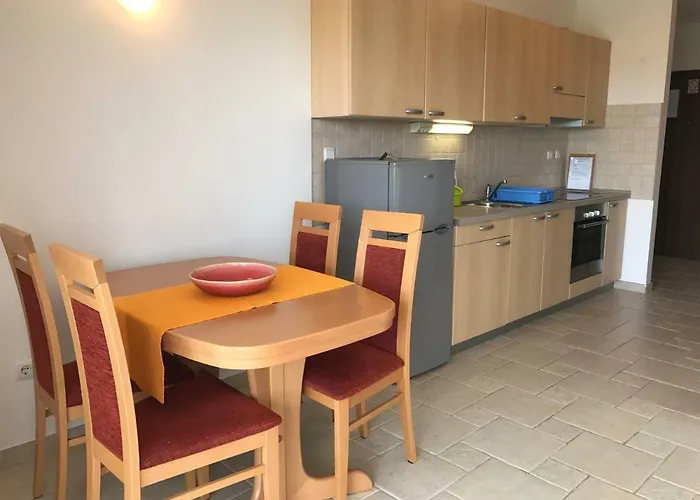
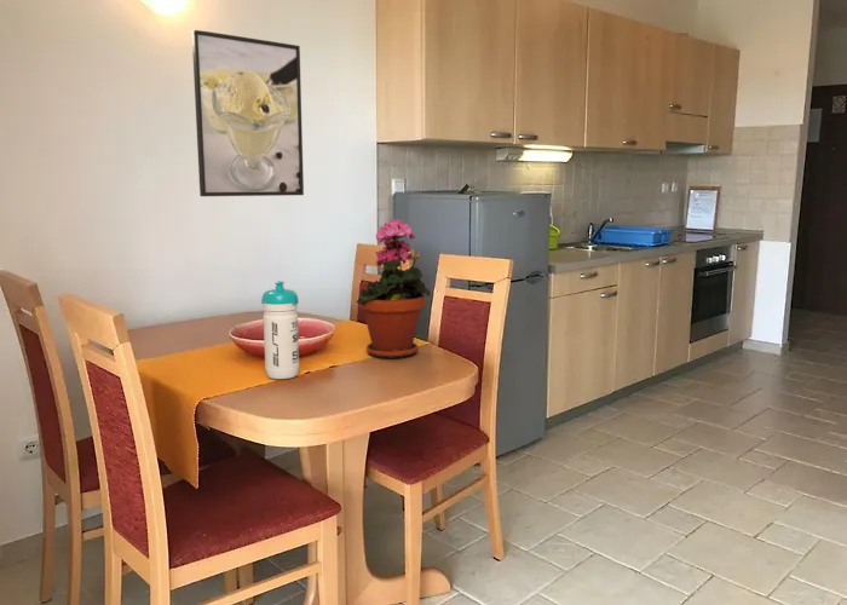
+ potted plant (394, 287)
+ water bottle (281, 328)
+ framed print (250, 117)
